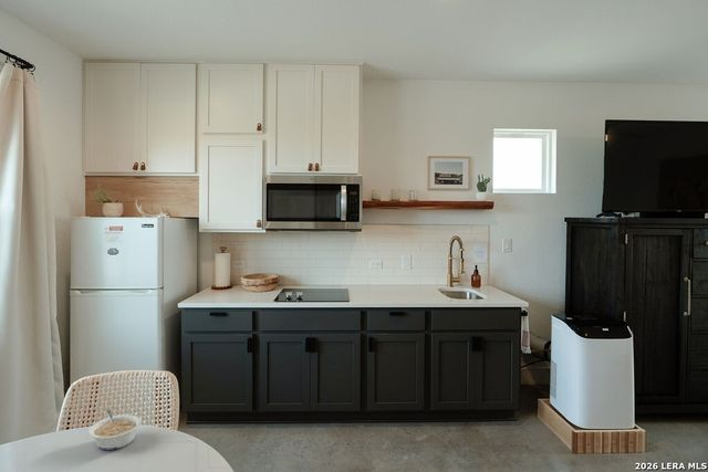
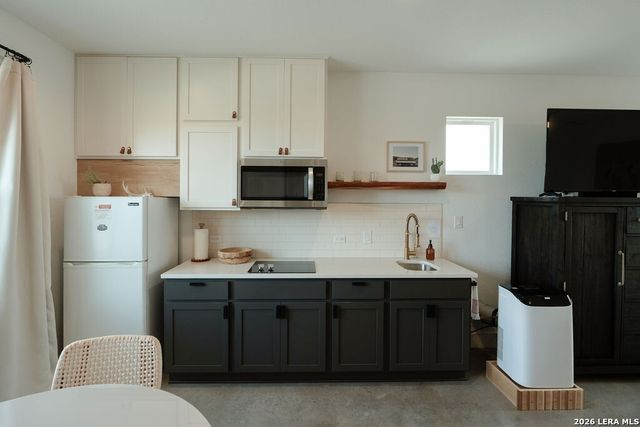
- legume (114, 431)
